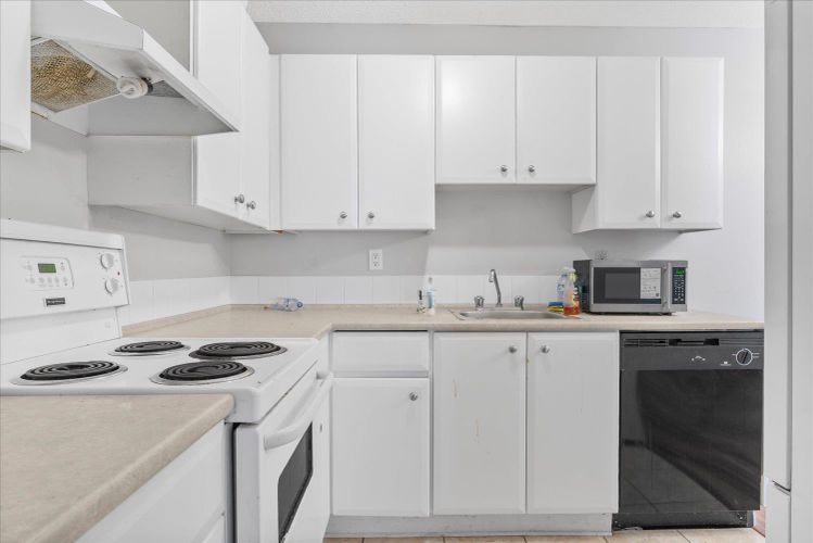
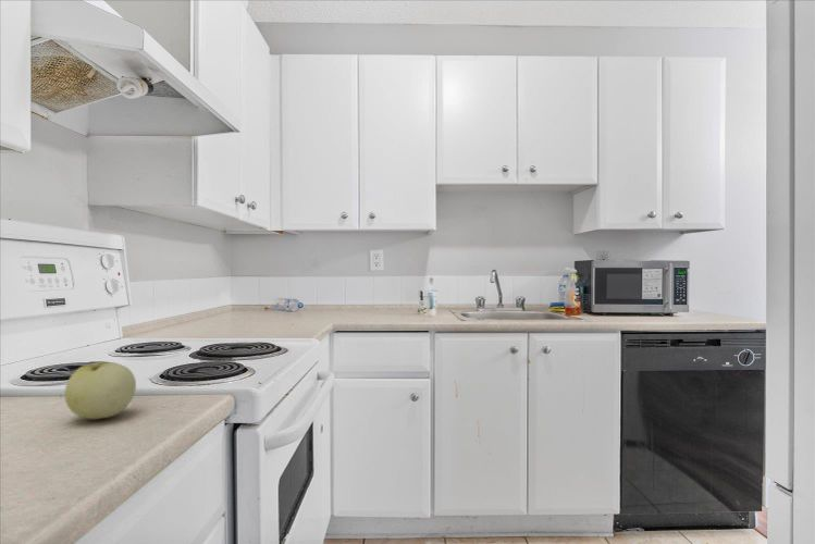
+ apple (100, 390)
